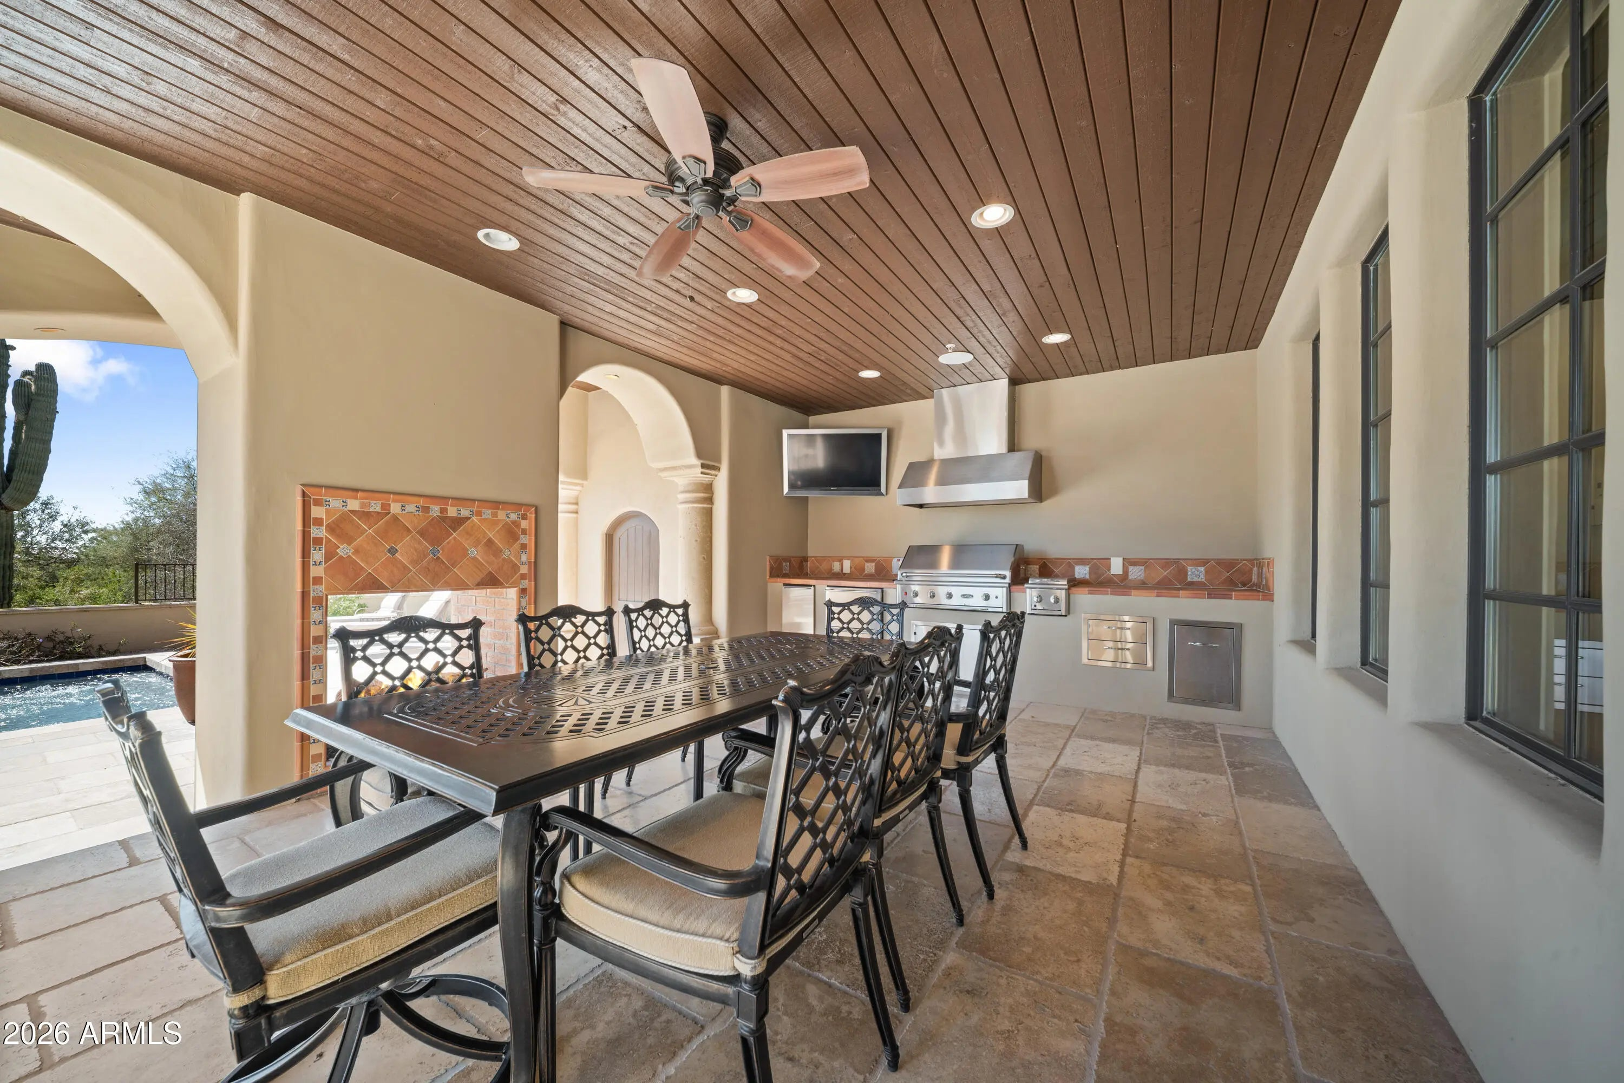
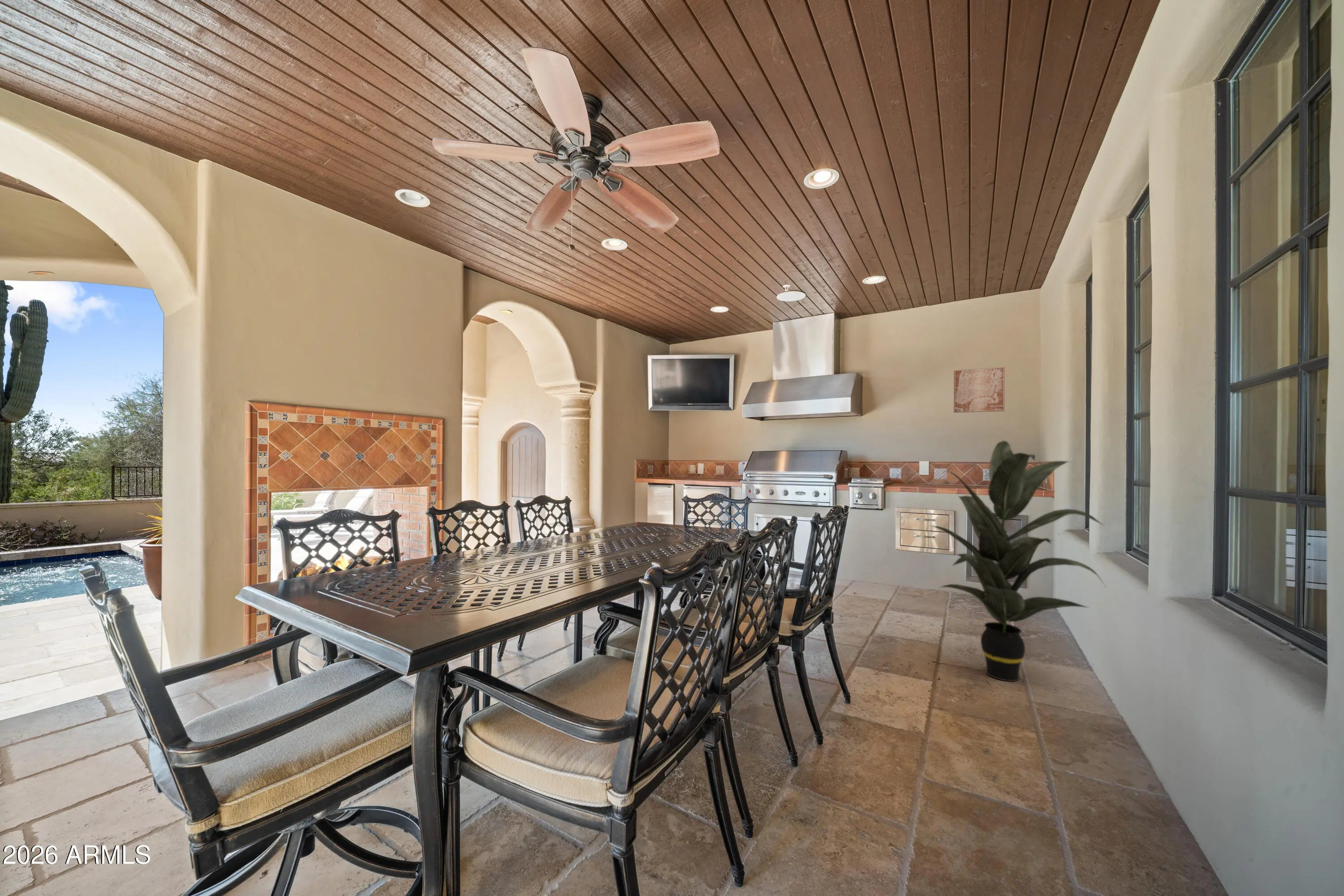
+ wall art (978, 390)
+ indoor plant (1009, 556)
